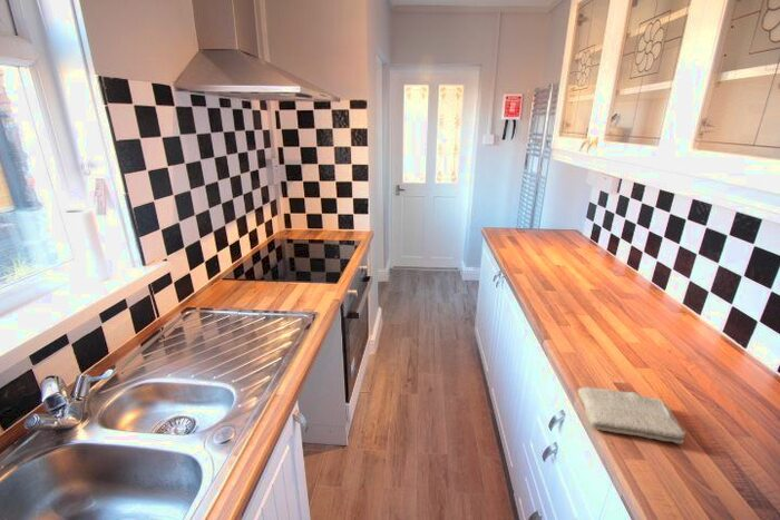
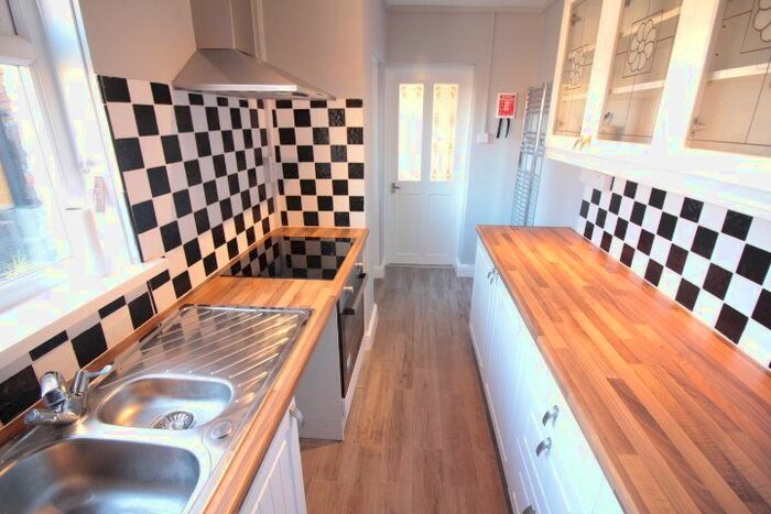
- washcloth (627, 412)
